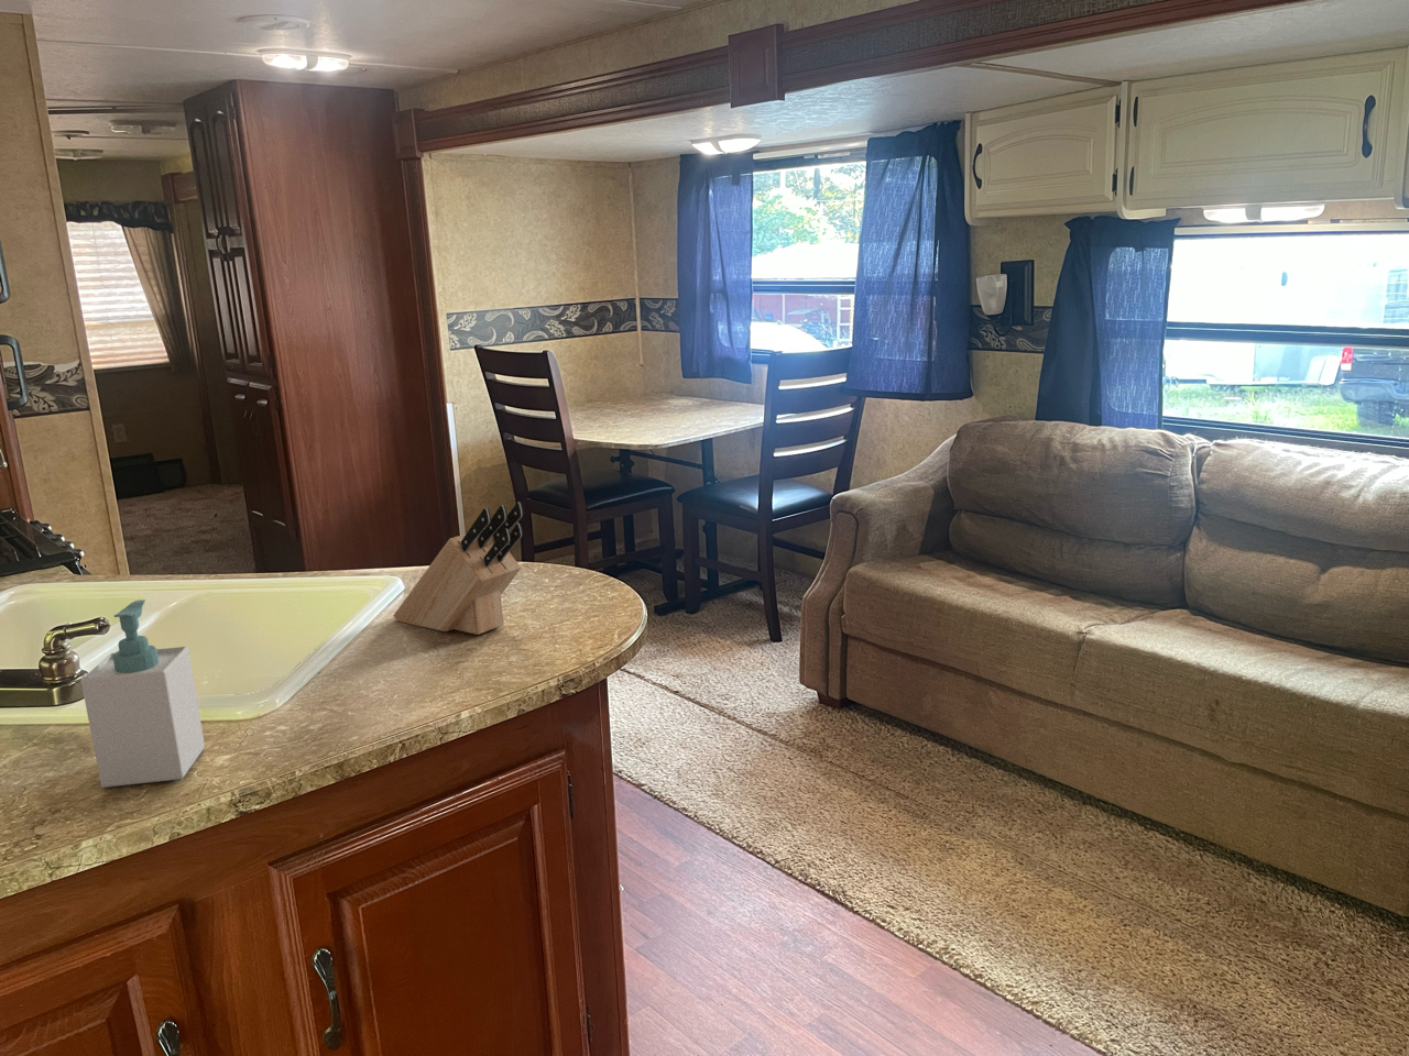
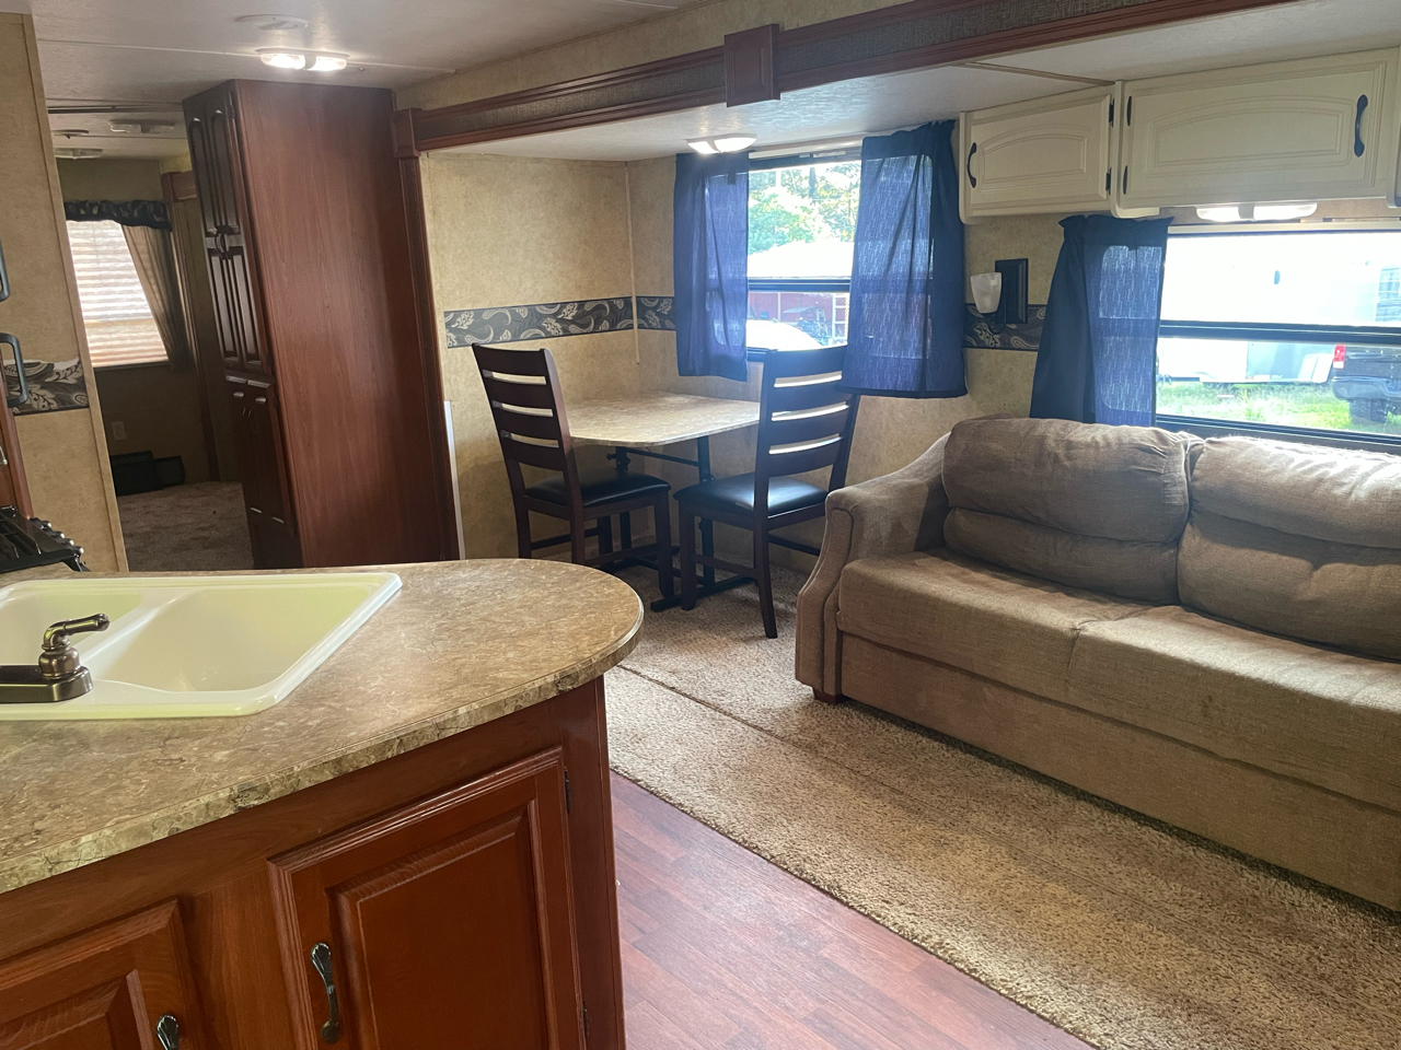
- soap bottle (141, 689)
- knife block (460, 562)
